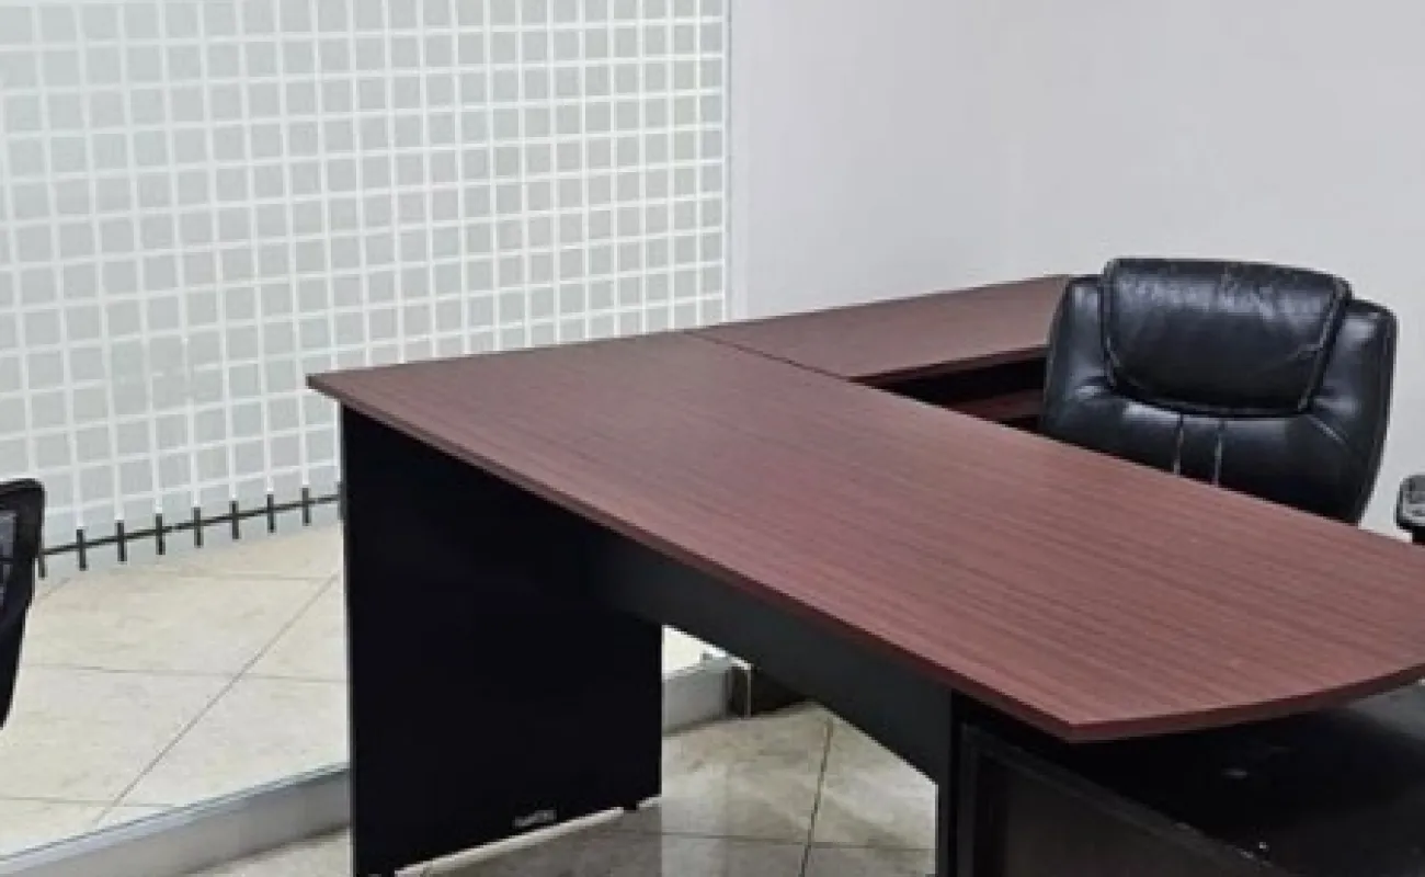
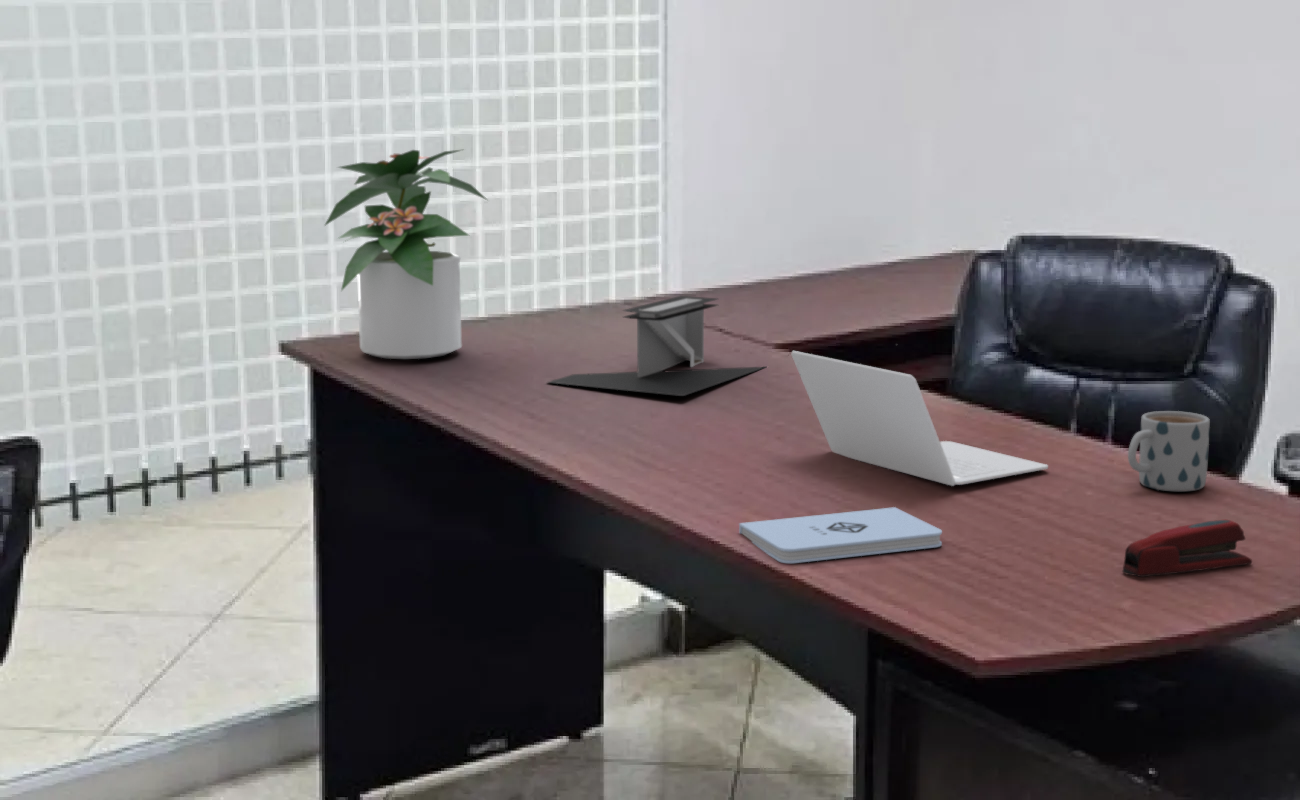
+ laptop (919, 403)
+ potted plant (403, 249)
+ notepad (841, 534)
+ mug (1164, 452)
+ stapler (1187, 546)
+ desk lamp (671, 337)
